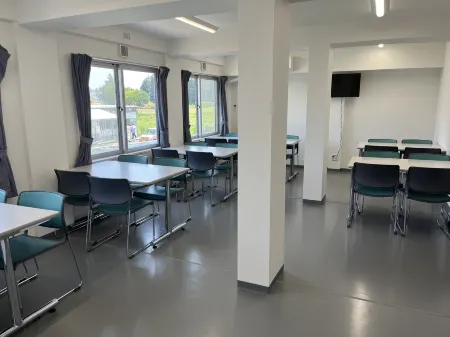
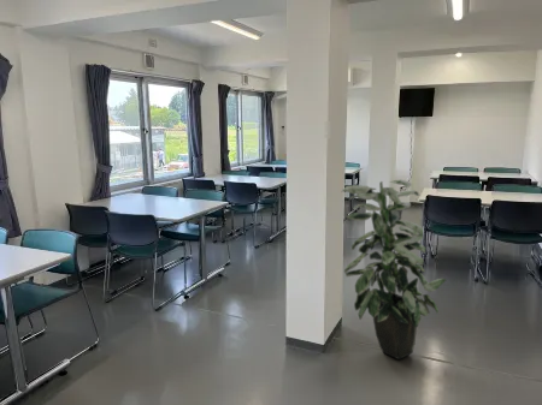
+ indoor plant (389, 268)
